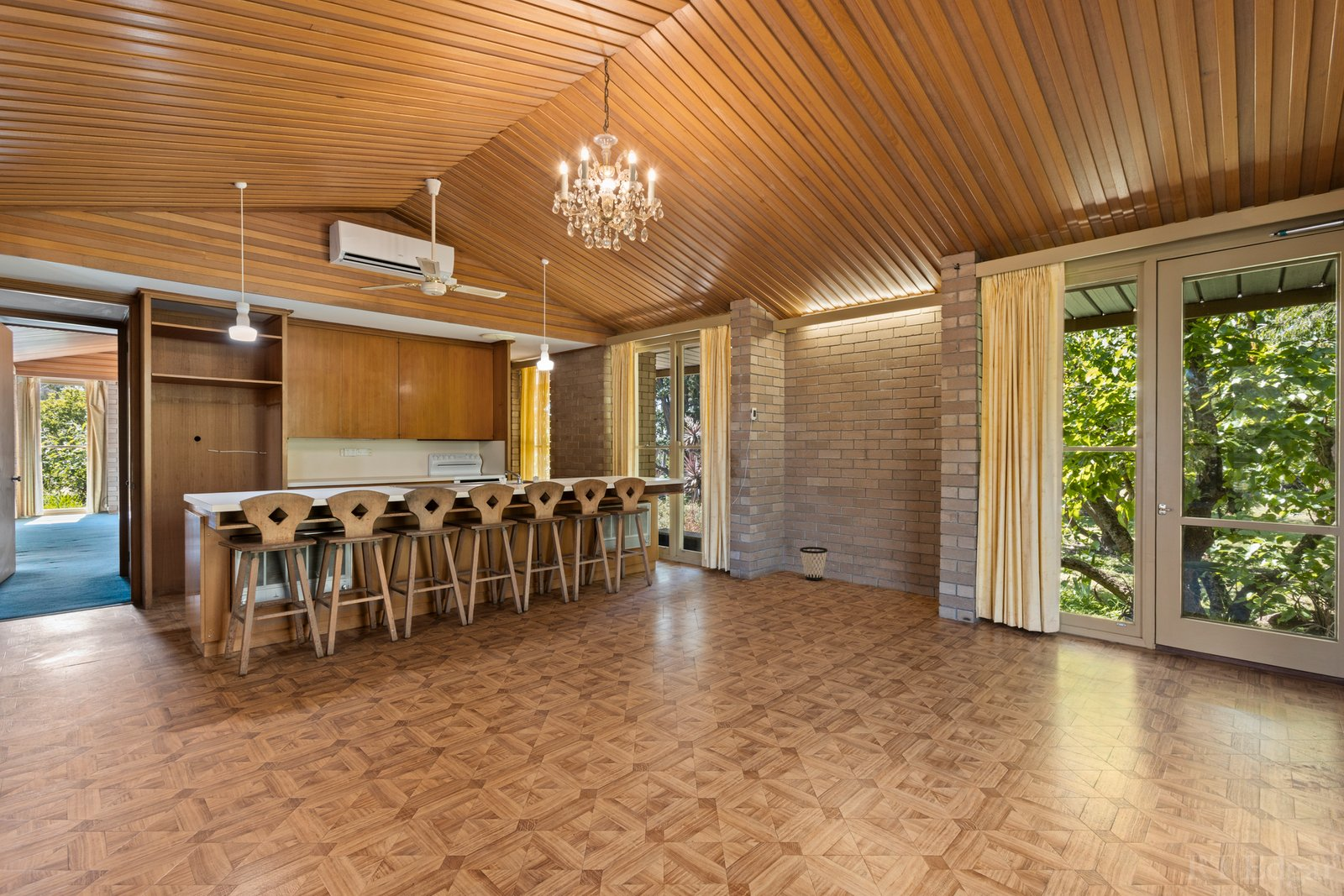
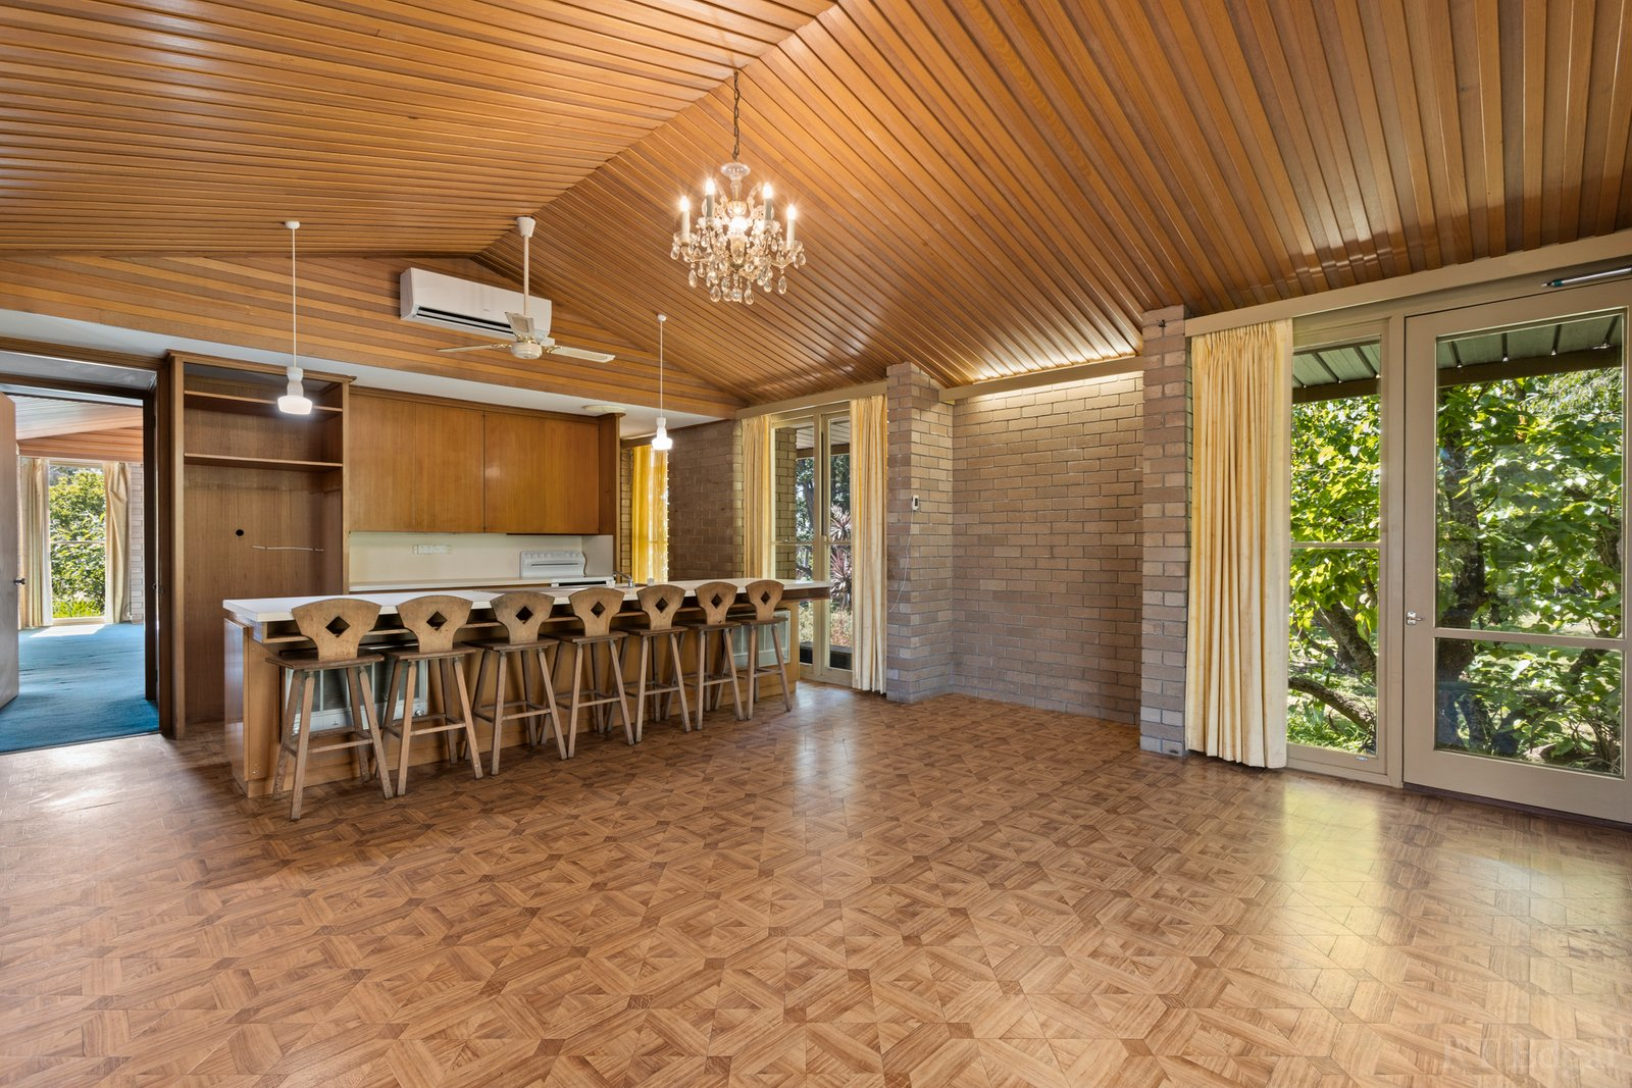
- wastebasket (813, 563)
